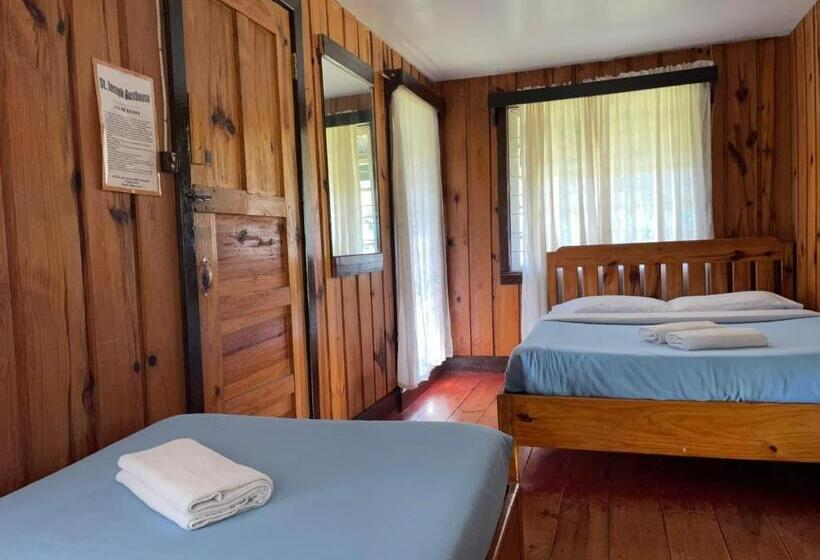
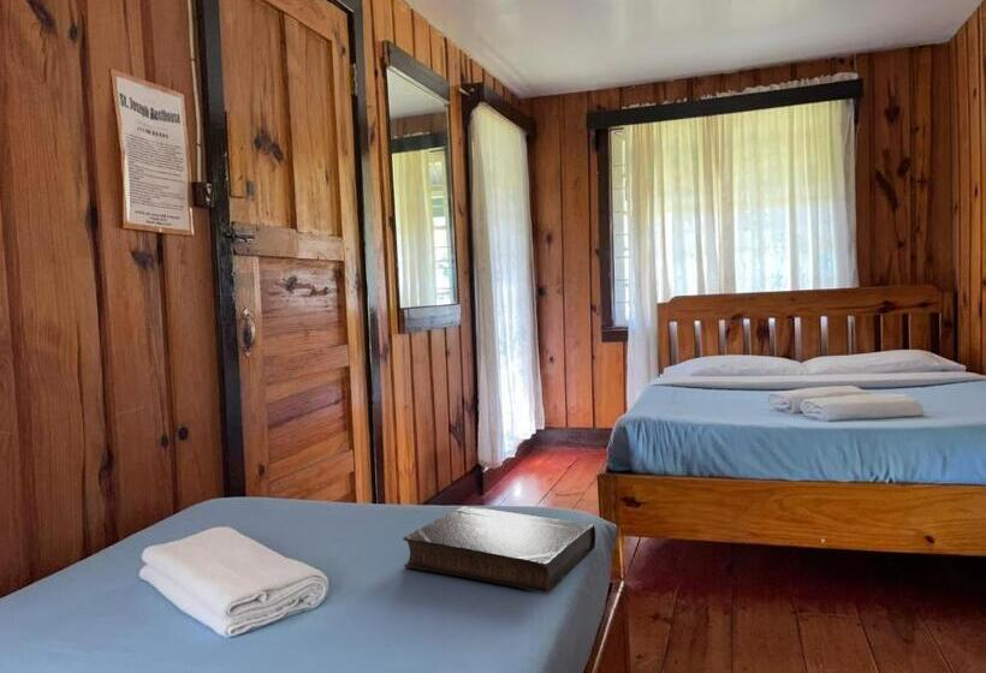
+ book (501, 542)
